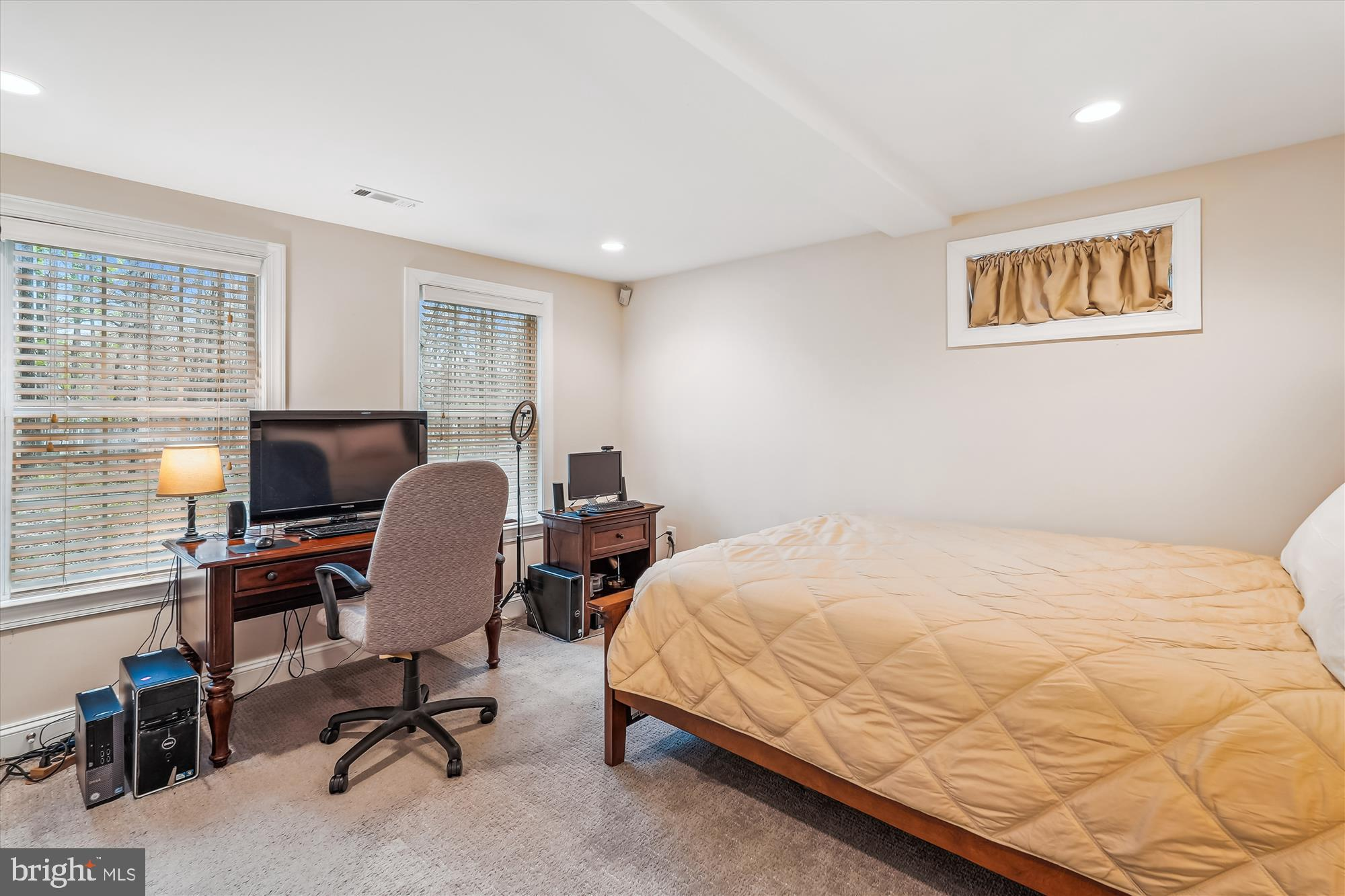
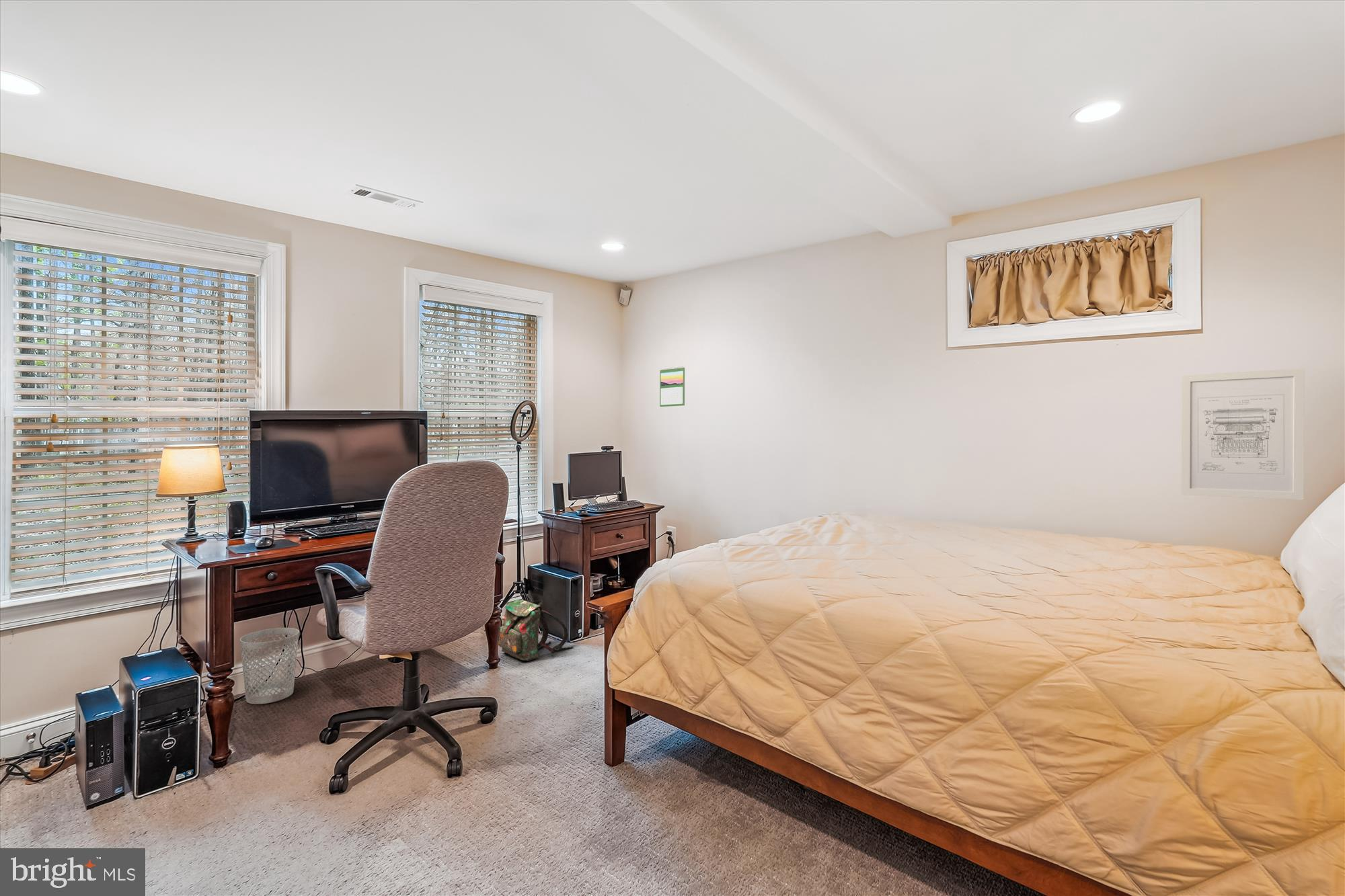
+ wastebasket (269, 665)
+ calendar (672, 386)
+ backpack (535, 626)
+ wall art (1239, 434)
